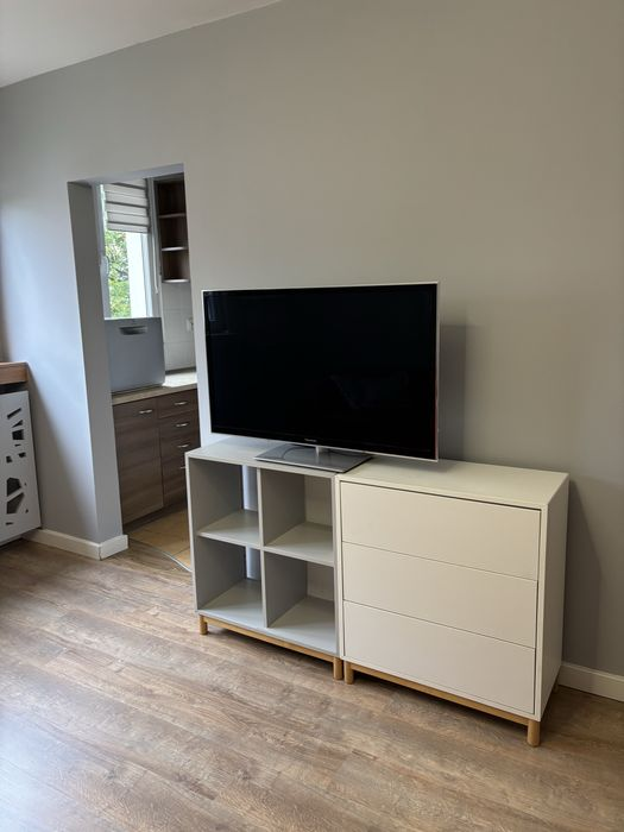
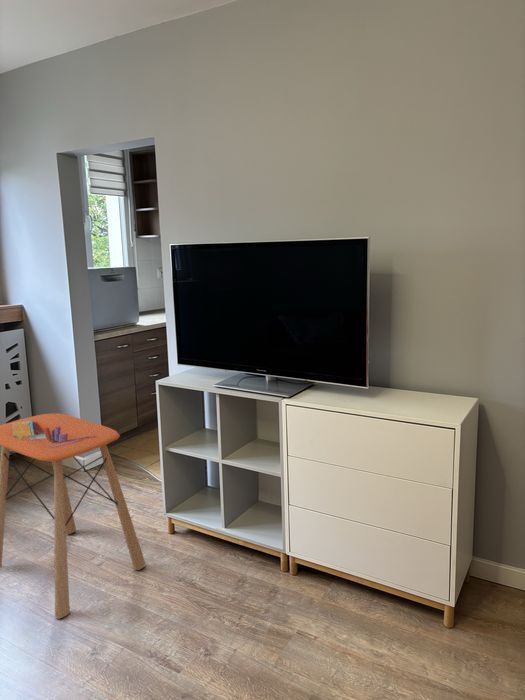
+ side table (60, 501)
